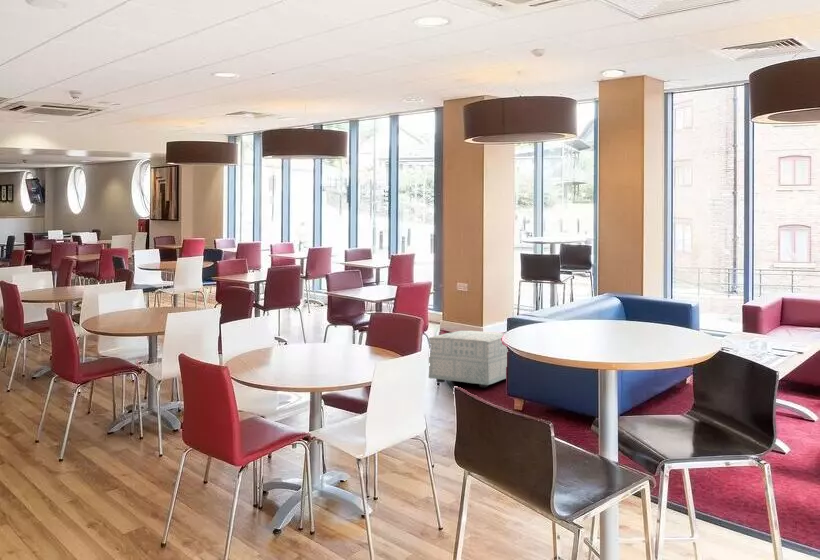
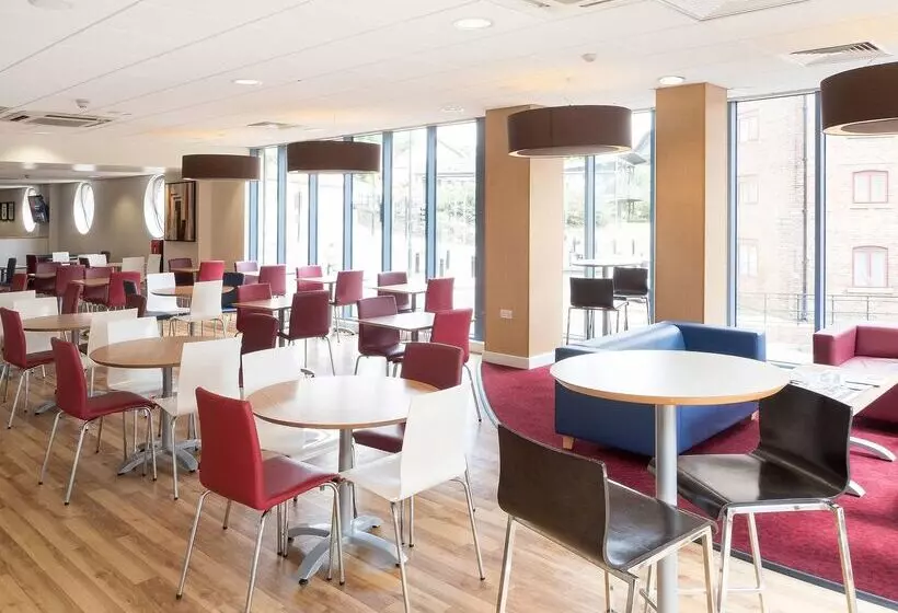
- ottoman (473, 356)
